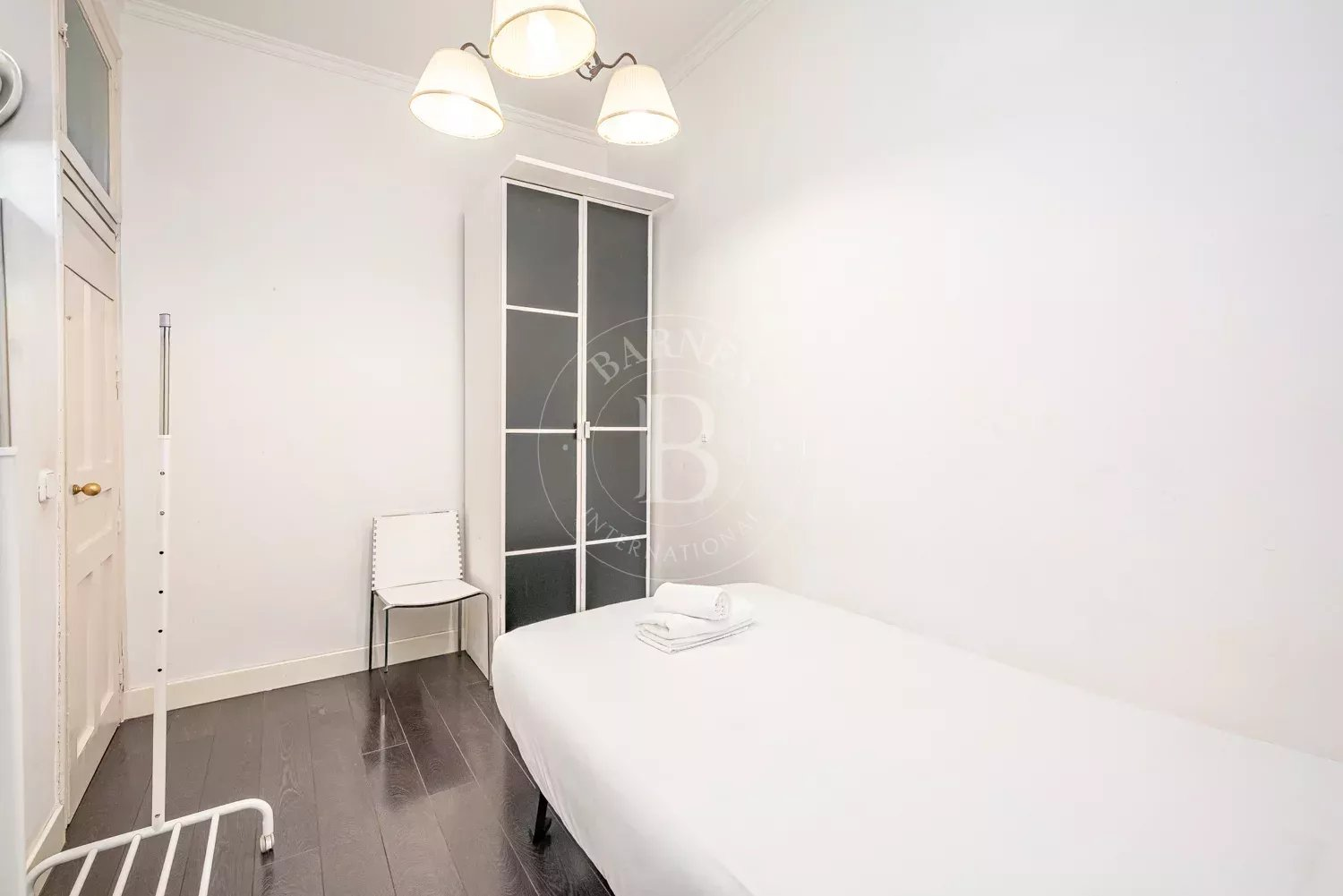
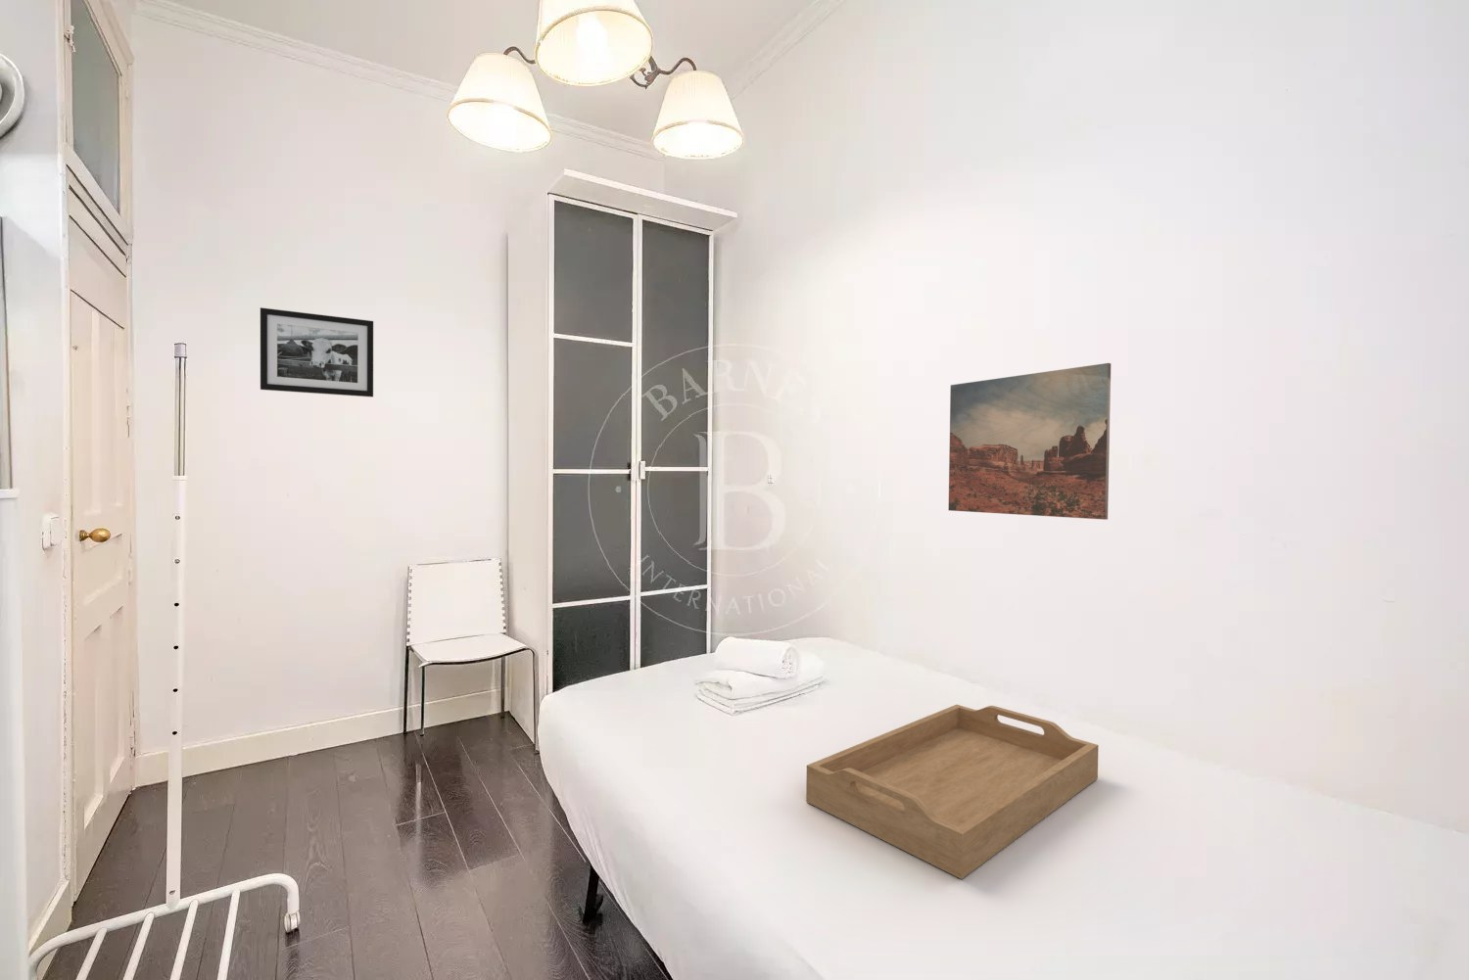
+ wall art (1021, 444)
+ serving tray (958, 767)
+ picture frame (318, 353)
